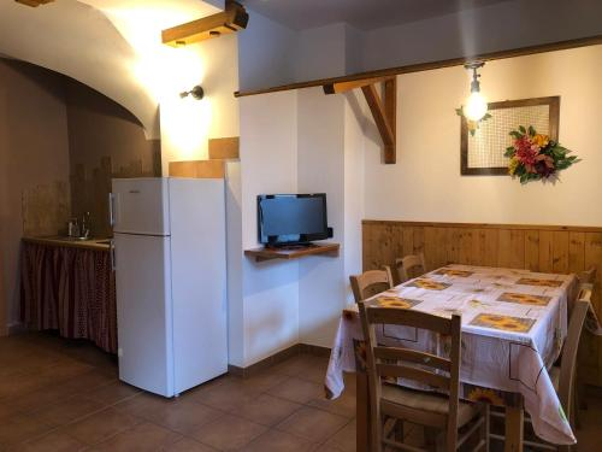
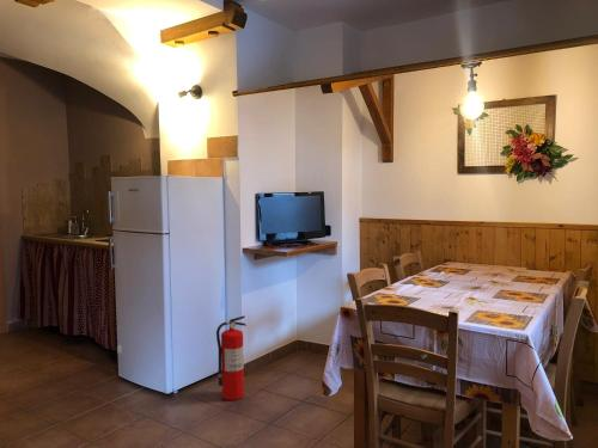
+ fire extinguisher (231, 356)
